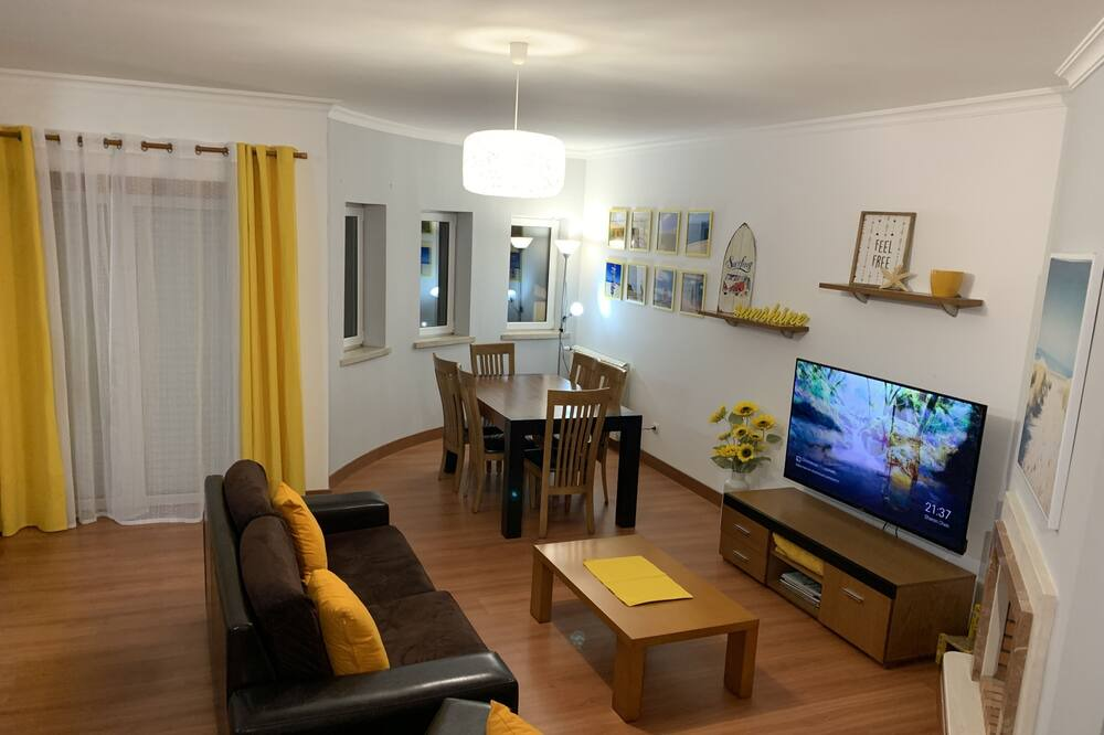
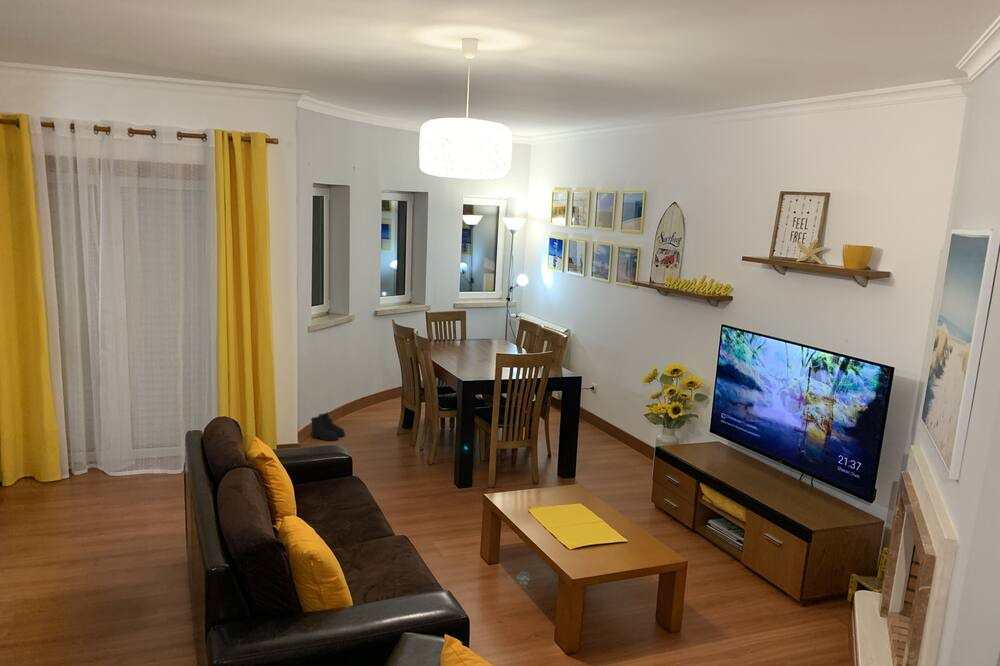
+ boots (327, 425)
